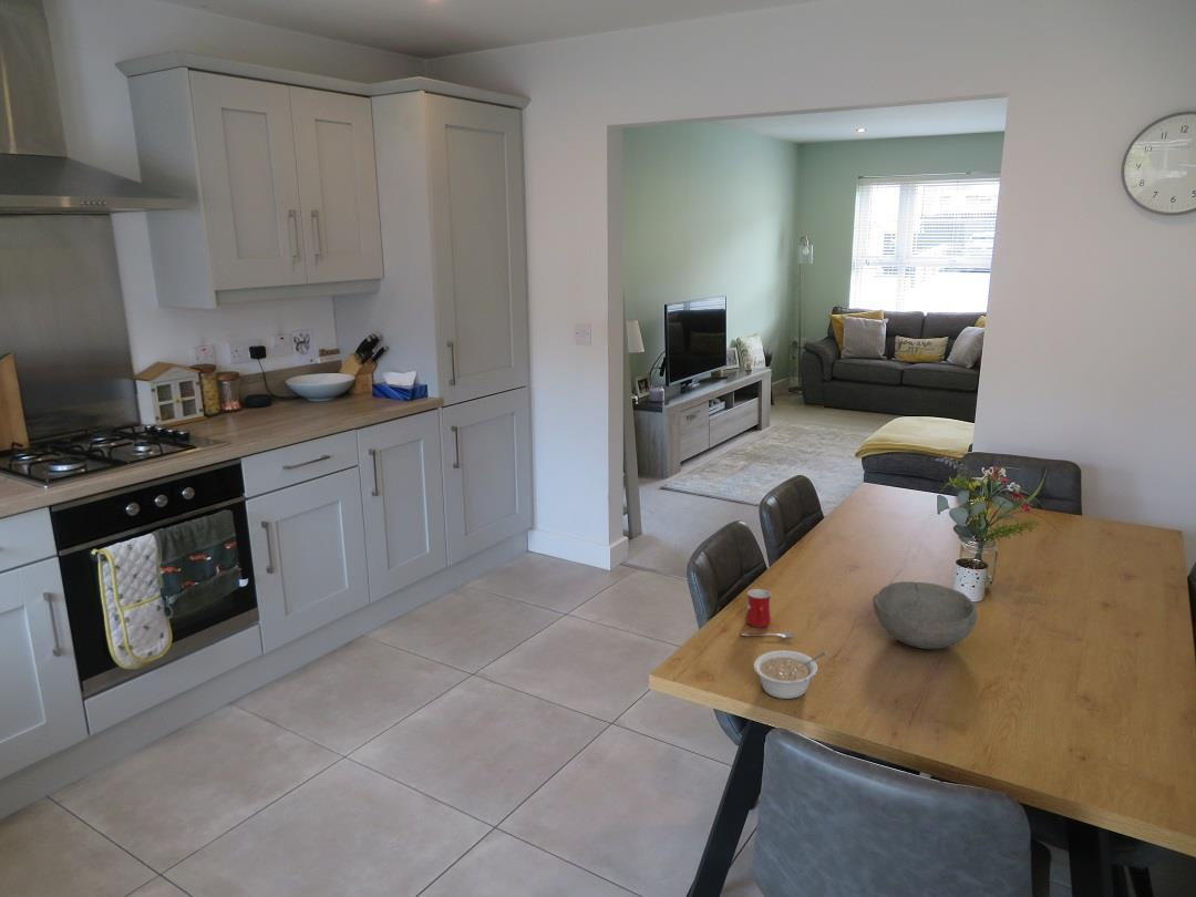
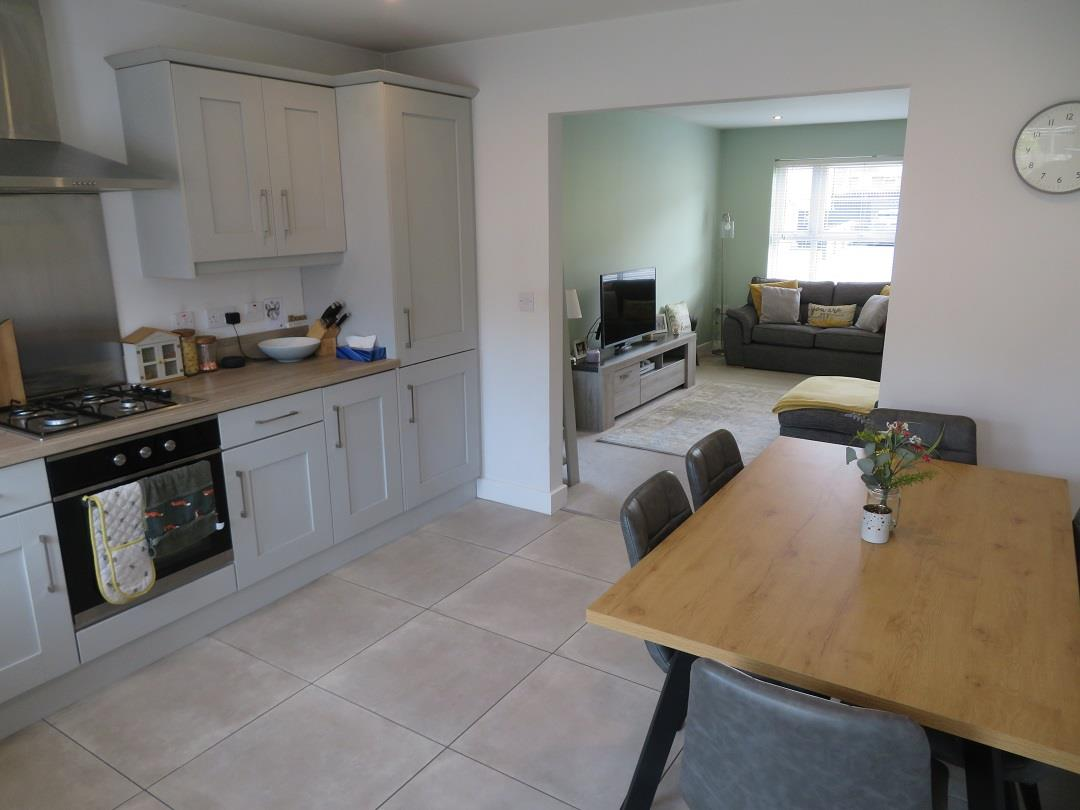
- legume (786, 673)
- mug (765, 612)
- bowl (924, 620)
